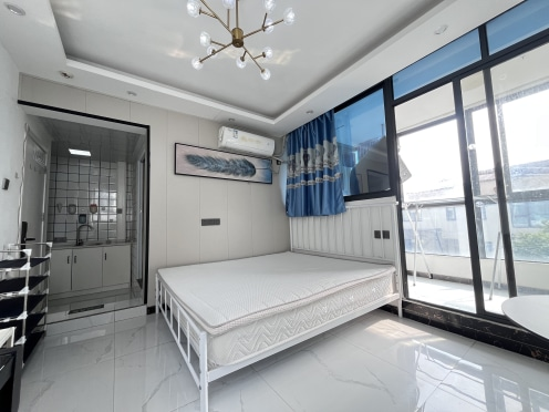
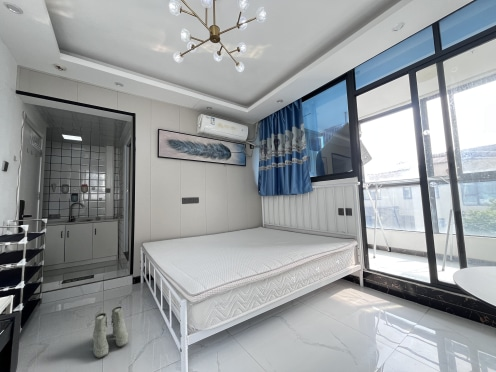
+ boots (113, 328)
